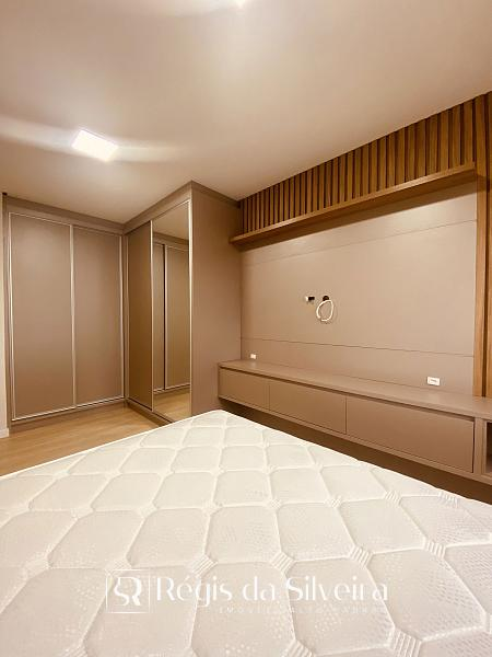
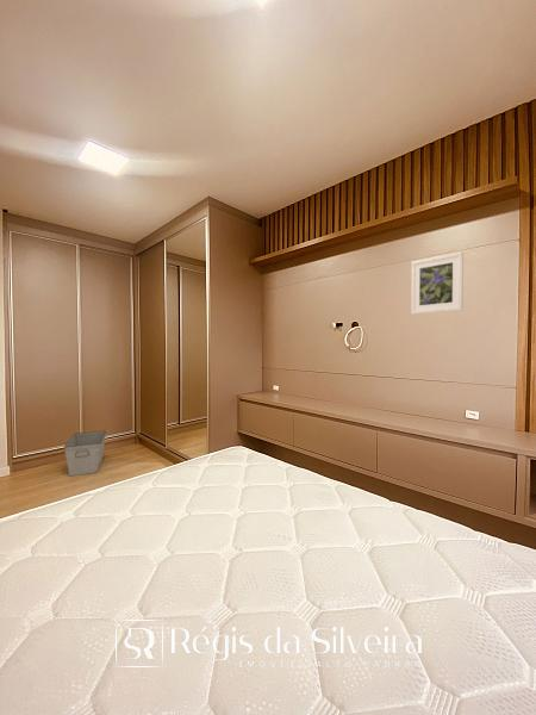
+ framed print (435, 285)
+ storage bin (87, 450)
